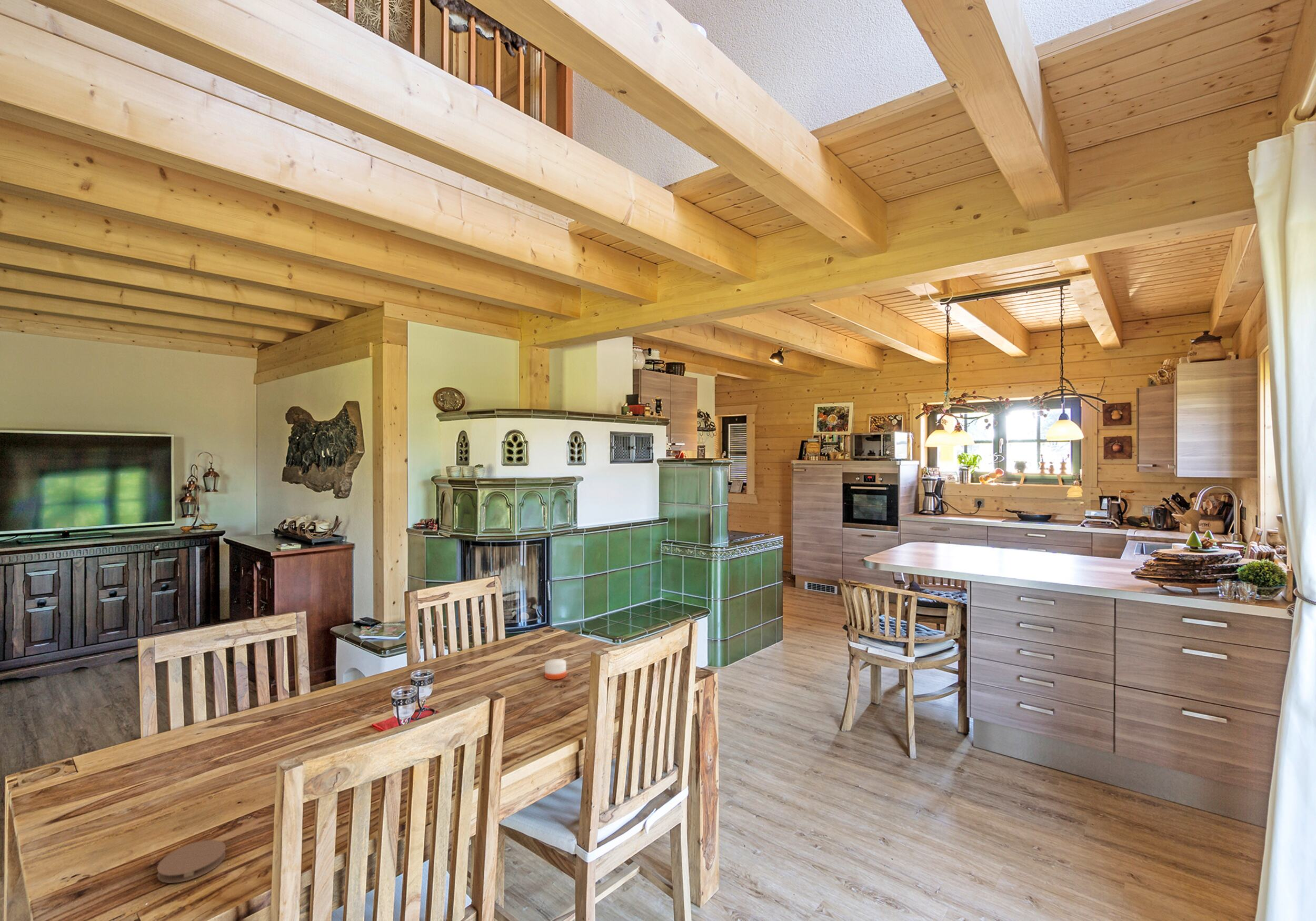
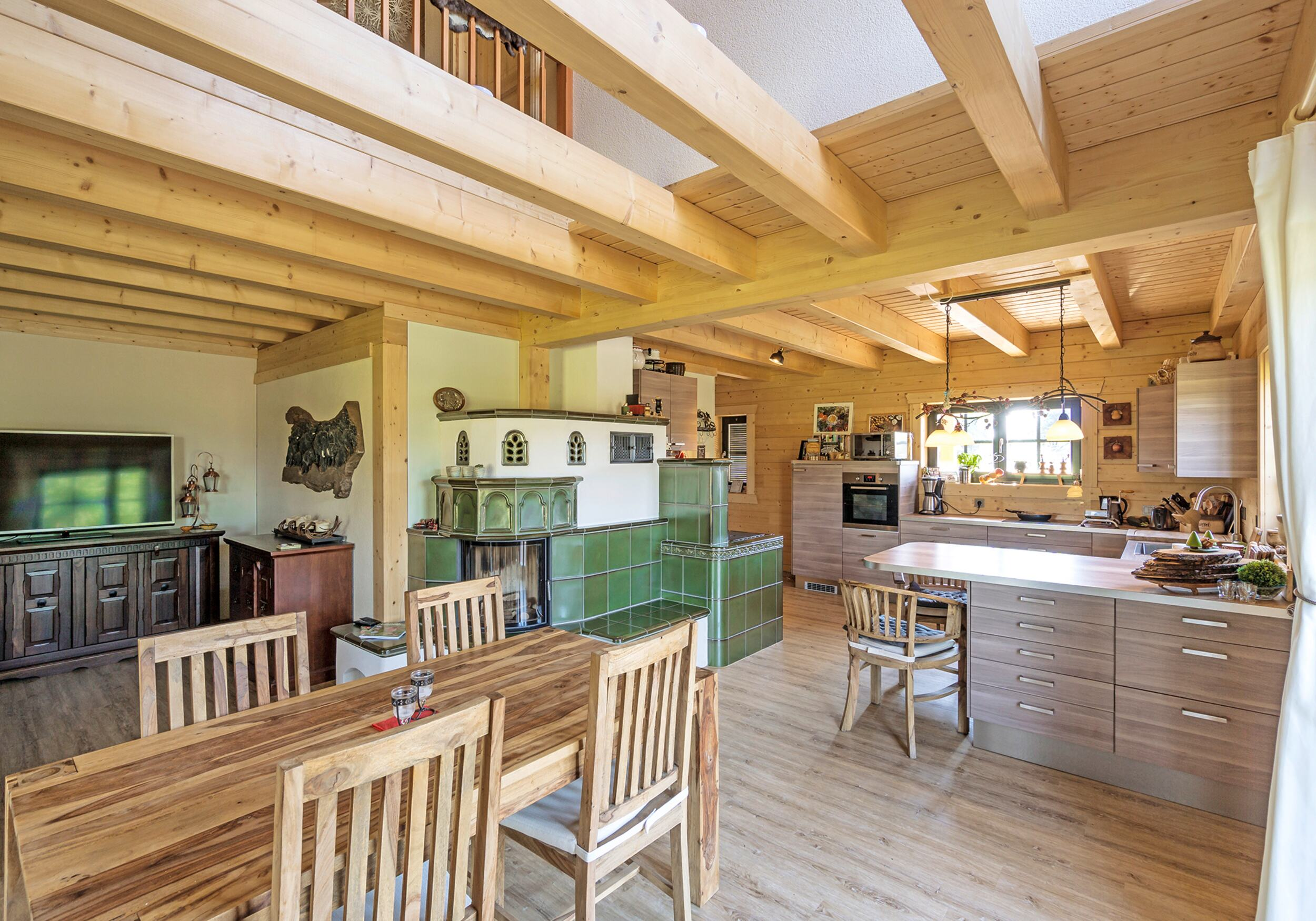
- coaster (192, 860)
- candle (555, 661)
